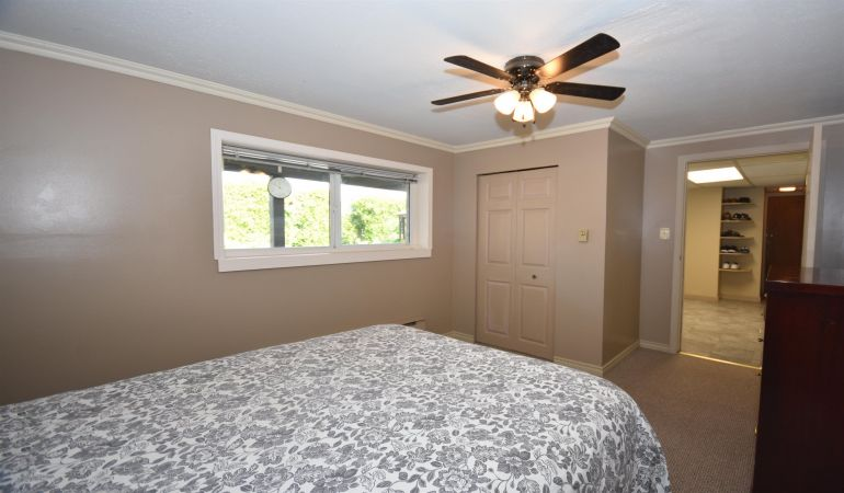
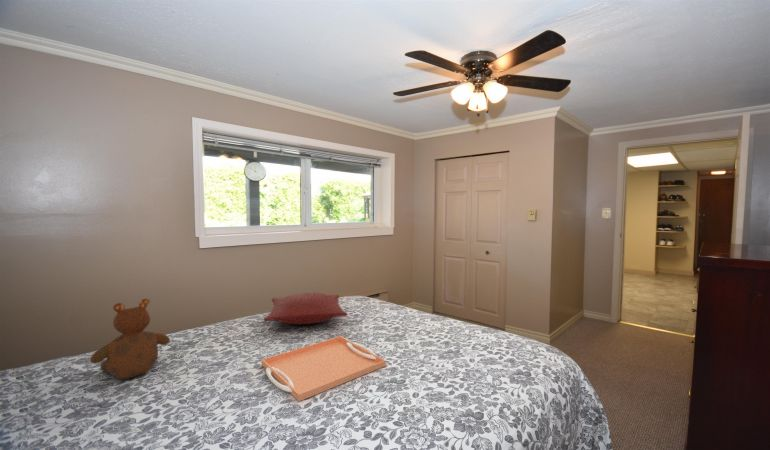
+ pillow (306, 307)
+ serving tray (323, 362)
+ teddy bear (129, 335)
